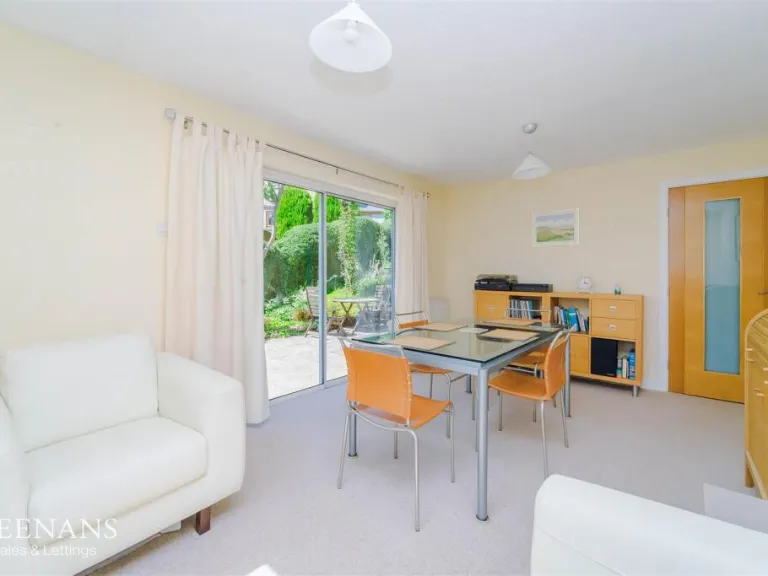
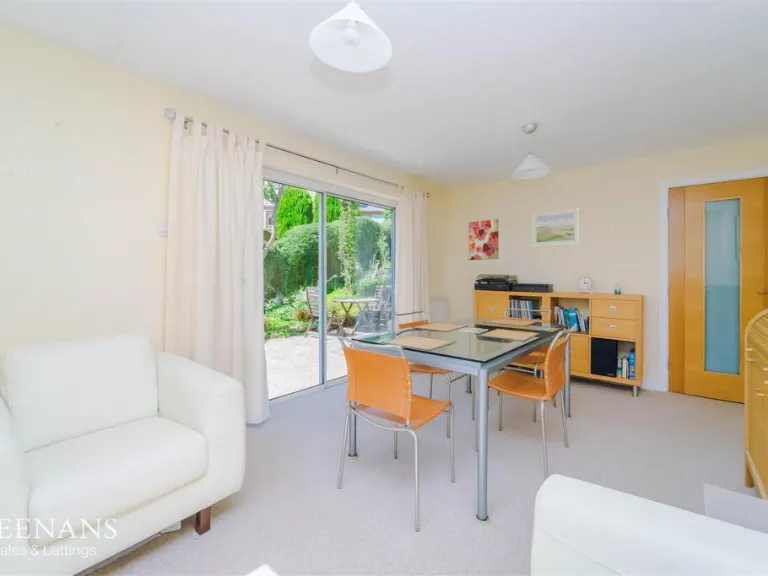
+ wall art (483, 240)
